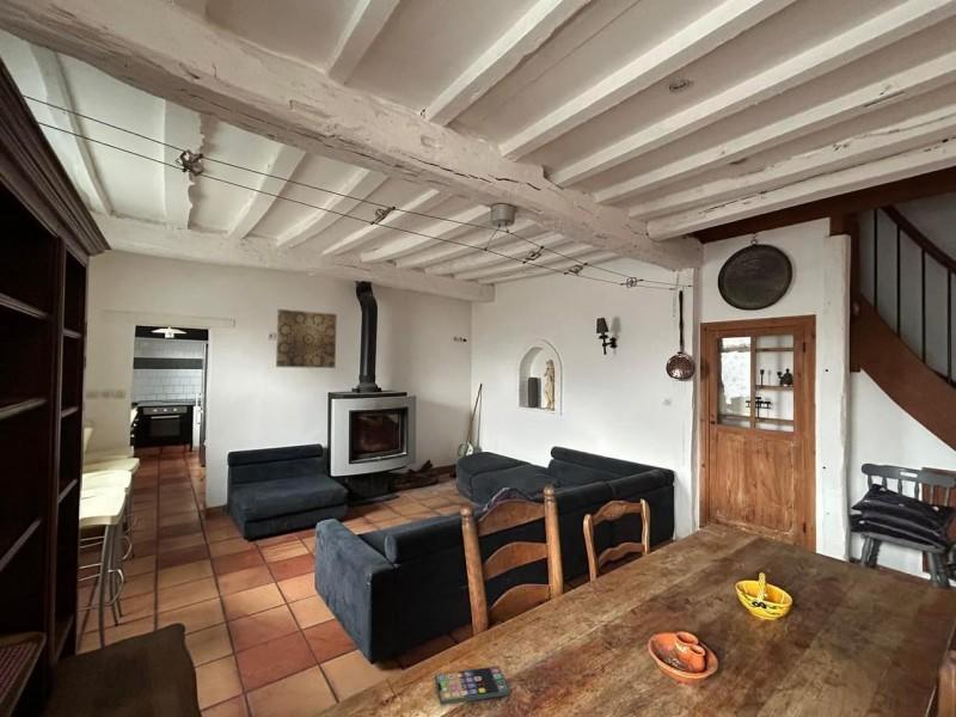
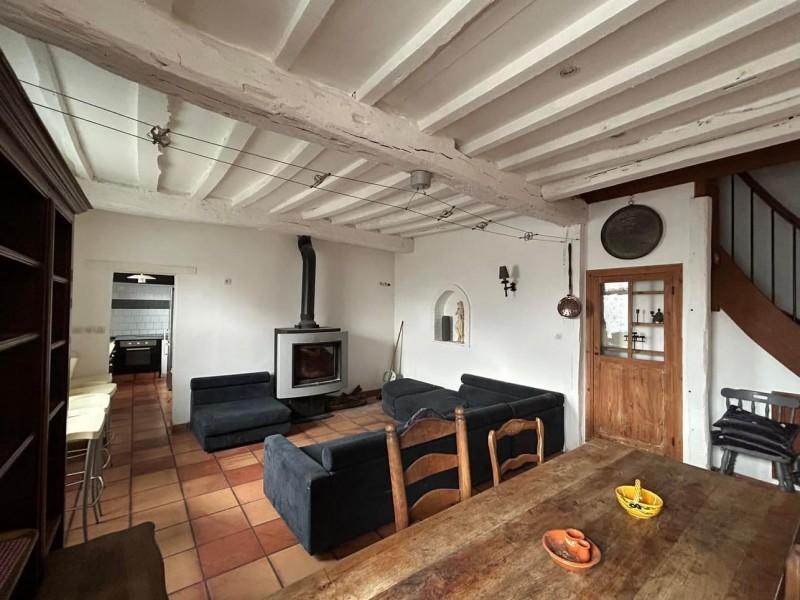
- wall art (307, 339)
- smartphone (471, 684)
